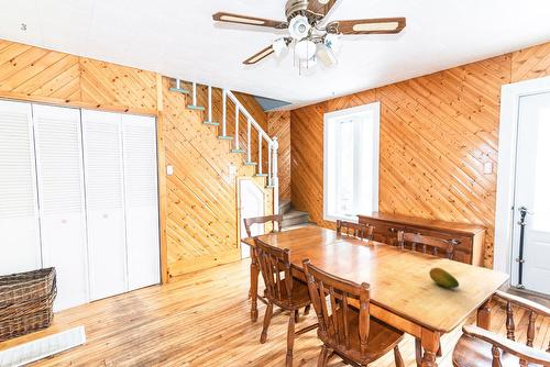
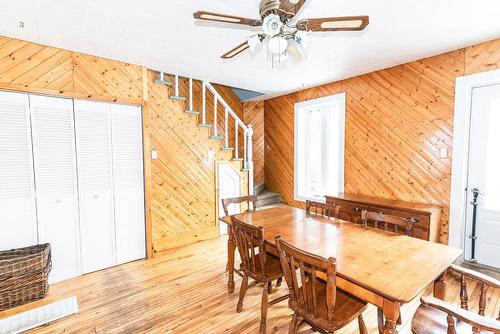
- fruit (442, 277)
